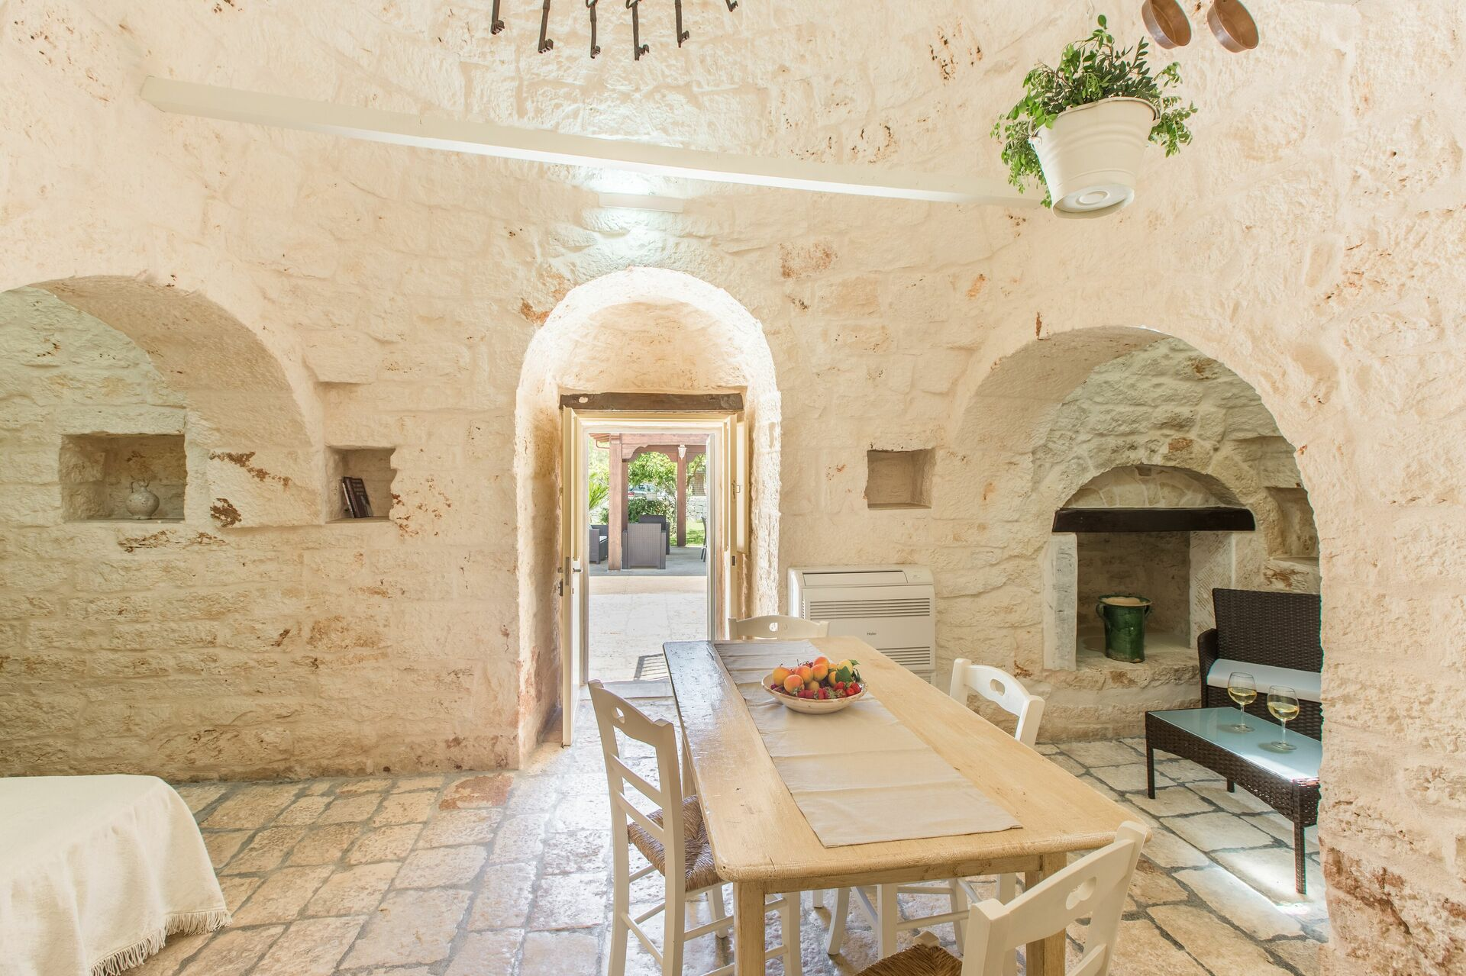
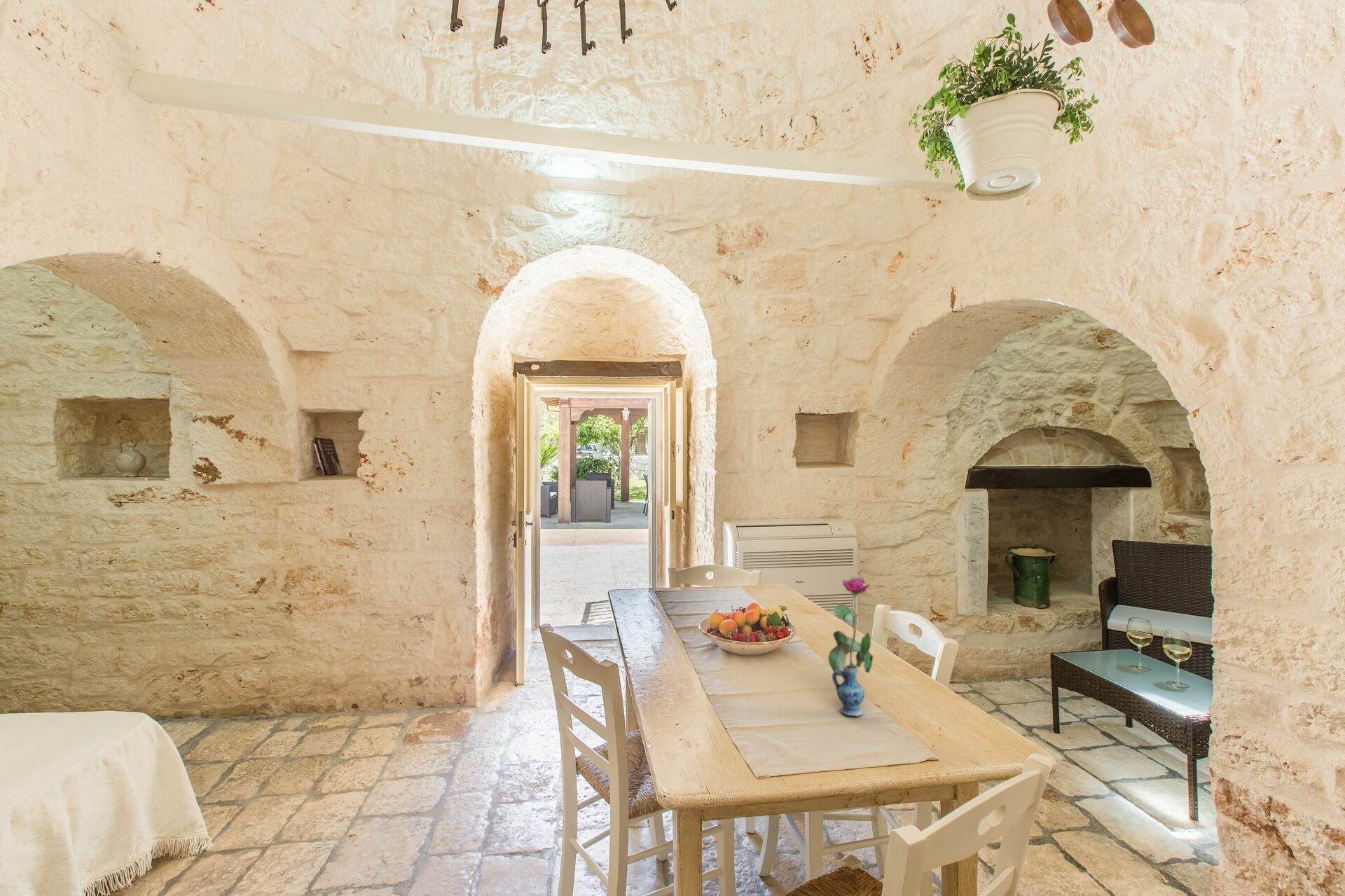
+ vase (850, 641)
